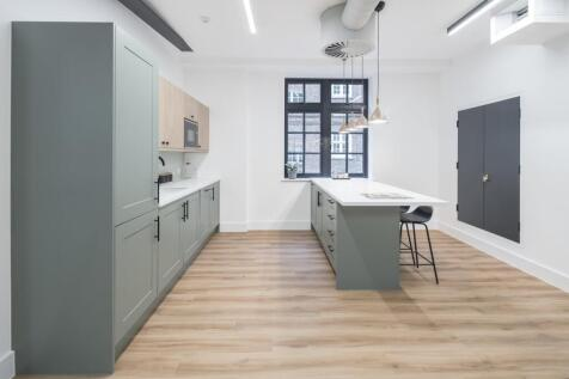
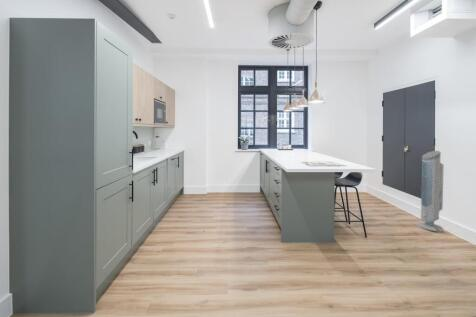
+ air purifier (430, 189)
